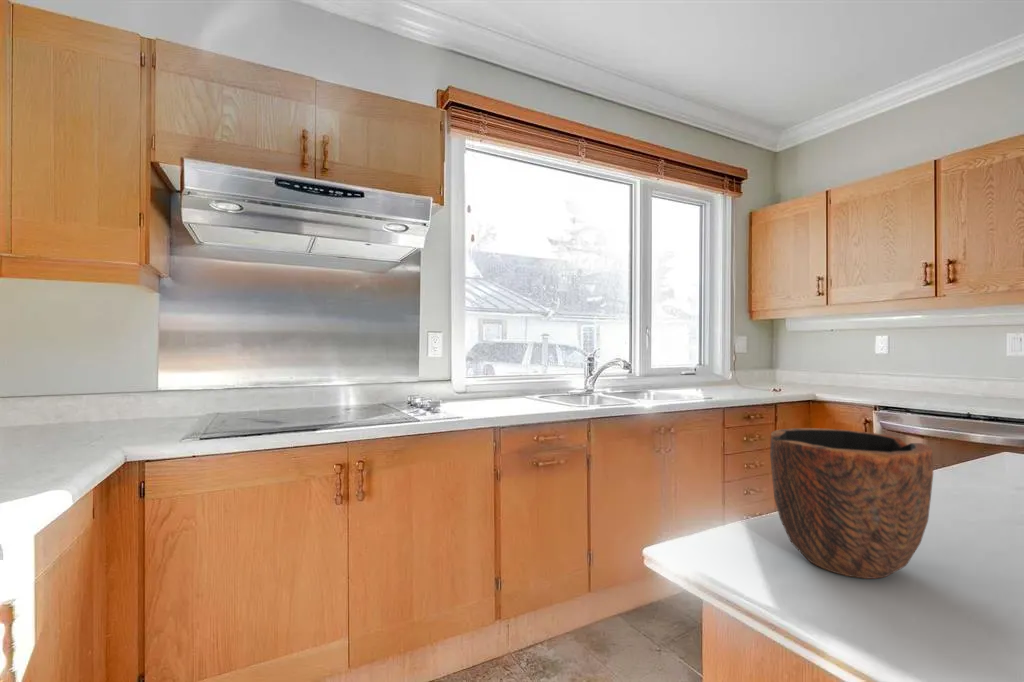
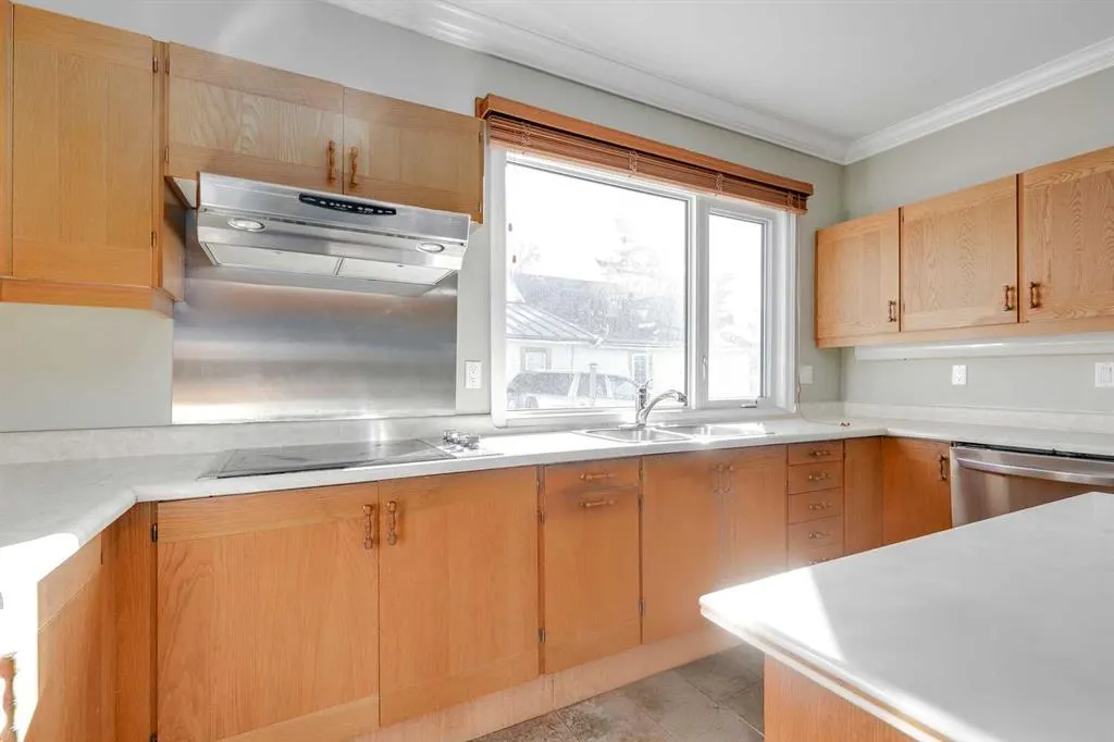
- bowl (845, 500)
